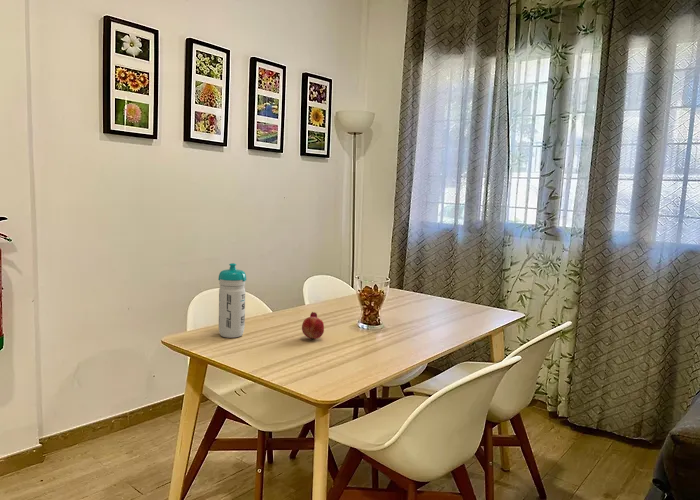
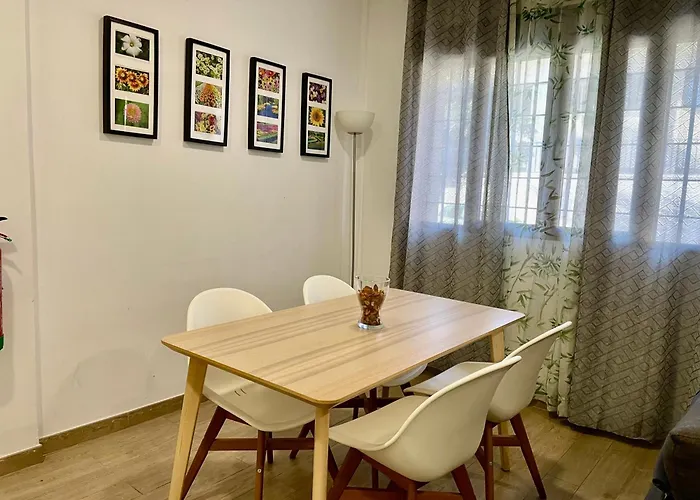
- water bottle (232, 299)
- fruit (312, 326)
